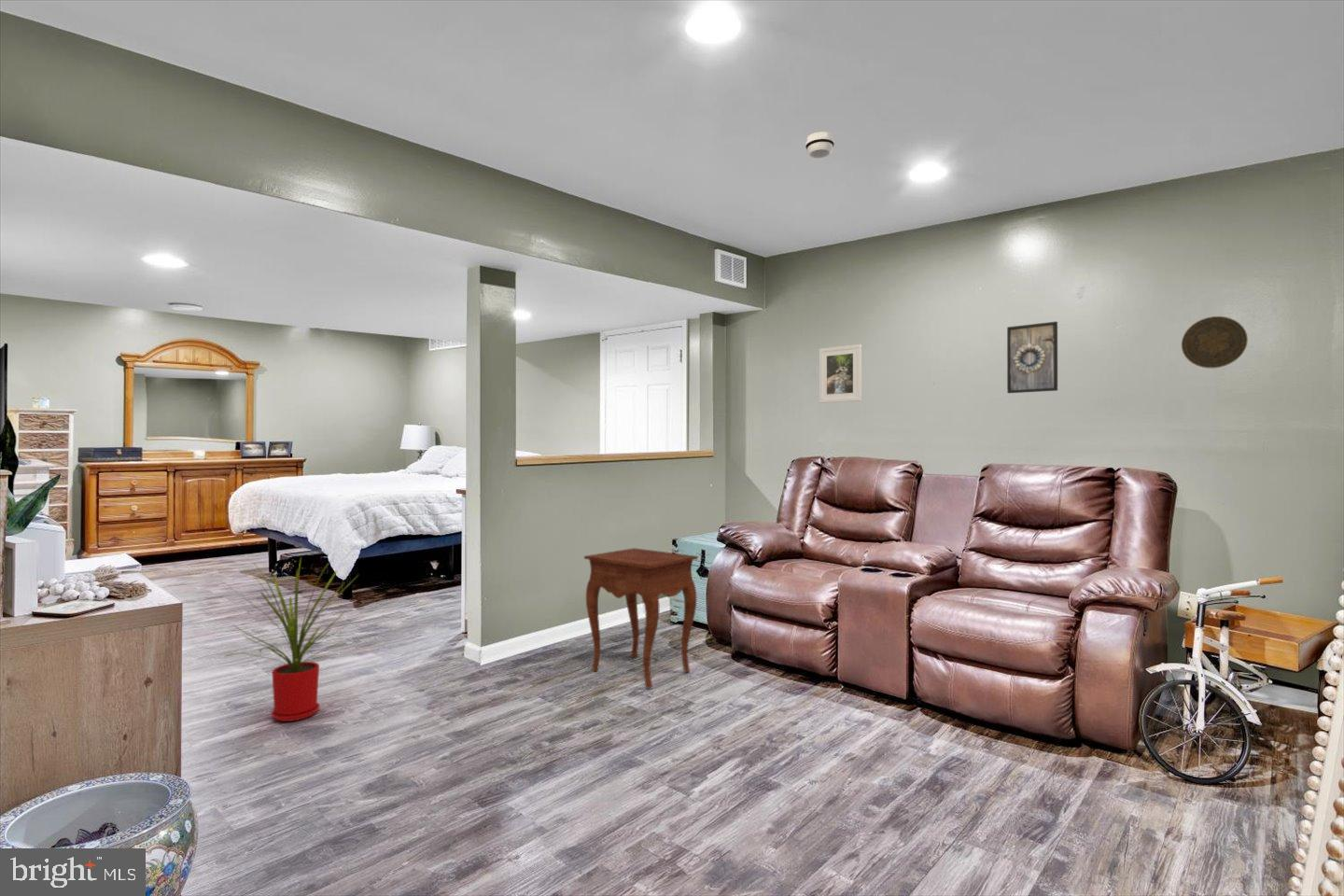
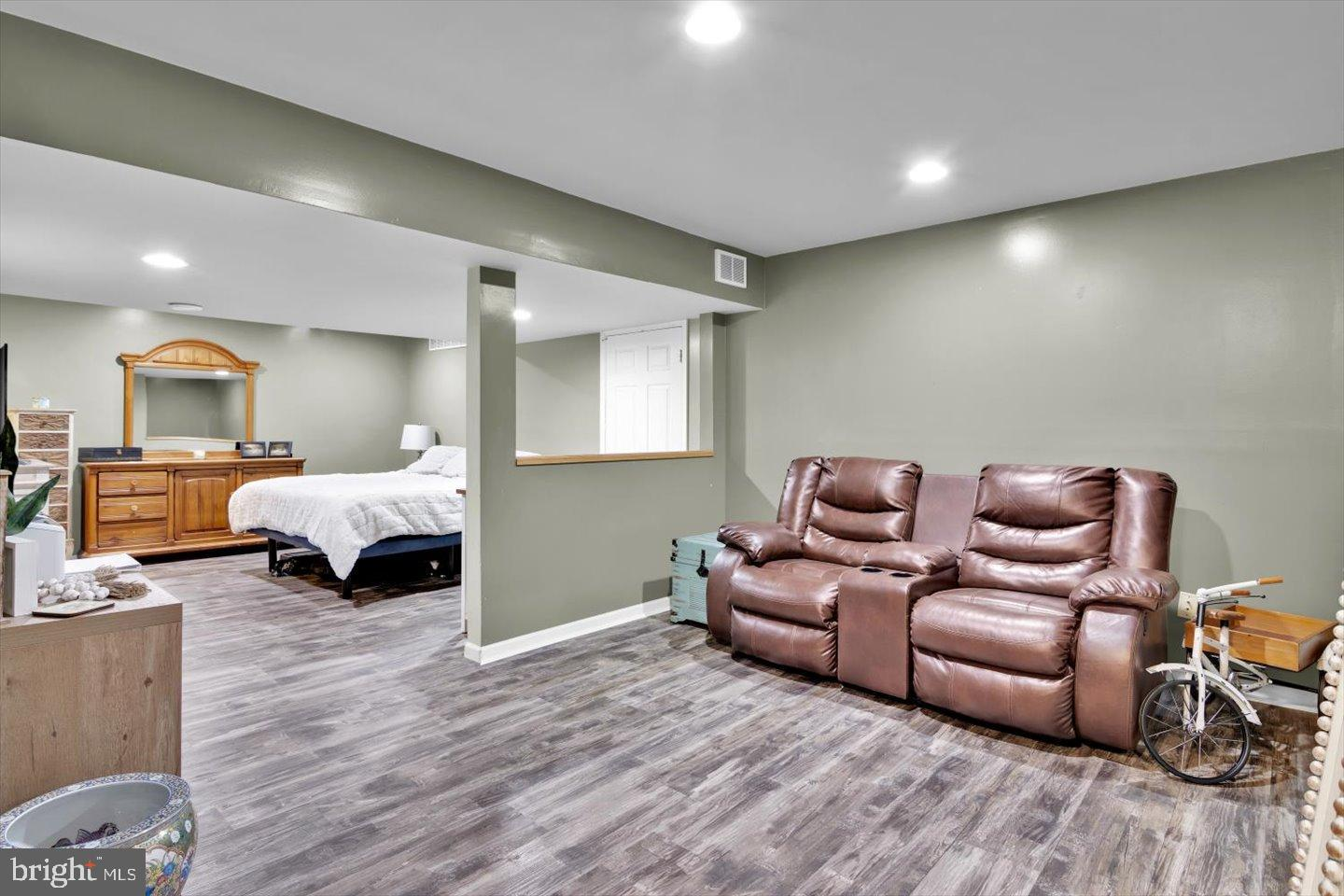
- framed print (1031, 357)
- smoke detector (819, 145)
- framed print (840, 374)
- side table (637, 615)
- house plant (297, 638)
- decorative plate (1213, 342)
